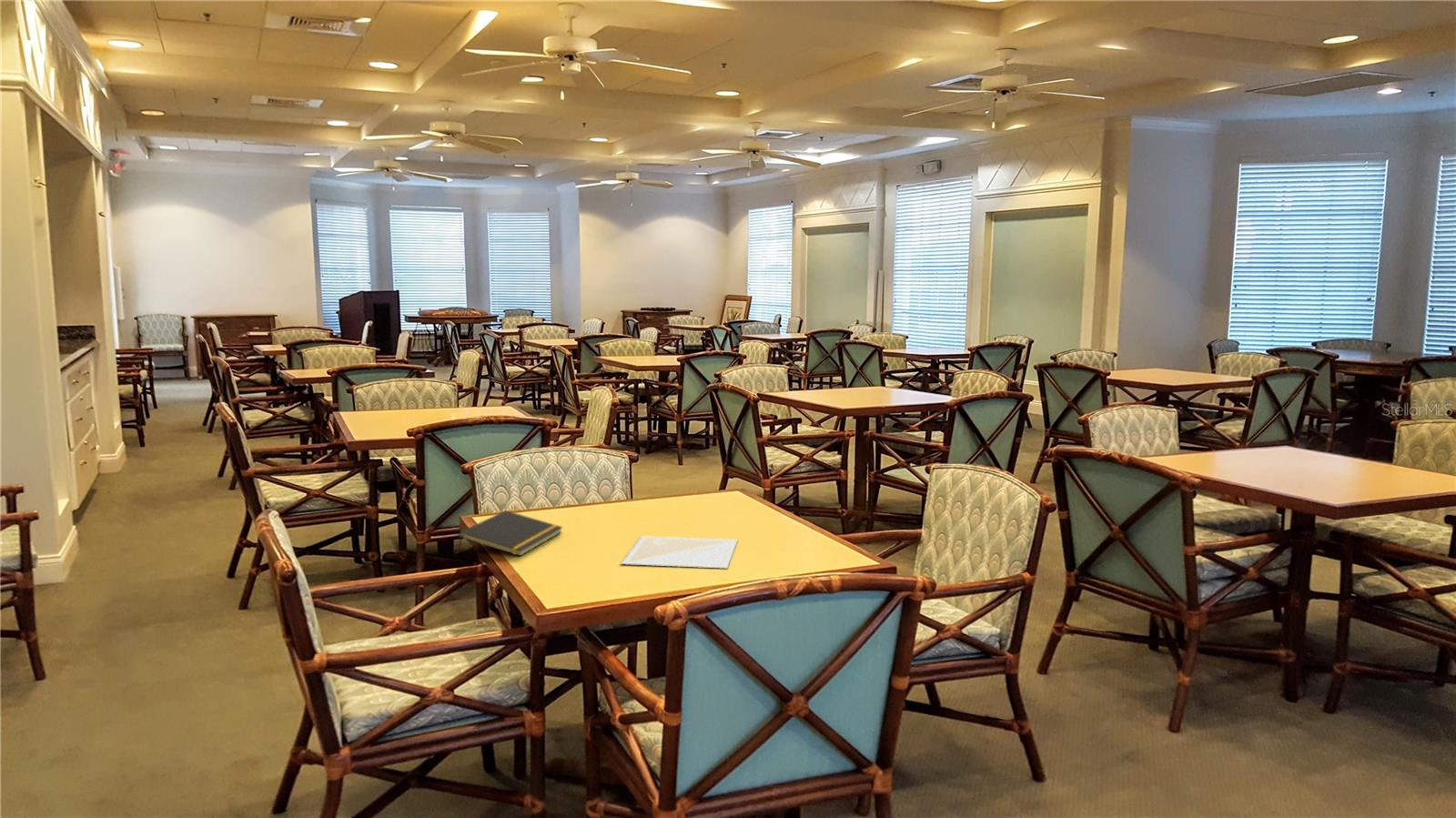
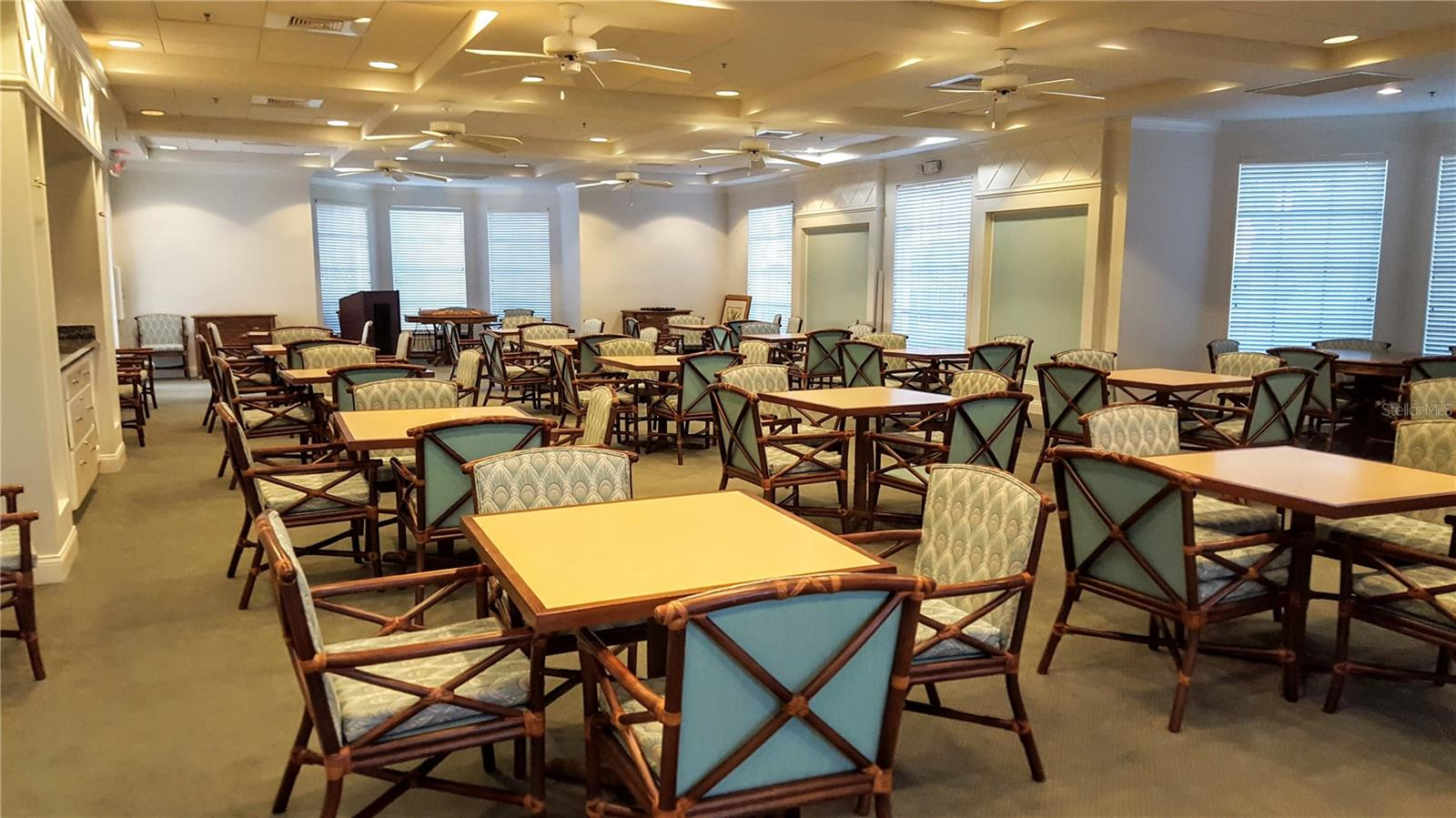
- notepad (512, 531)
- board game (682, 550)
